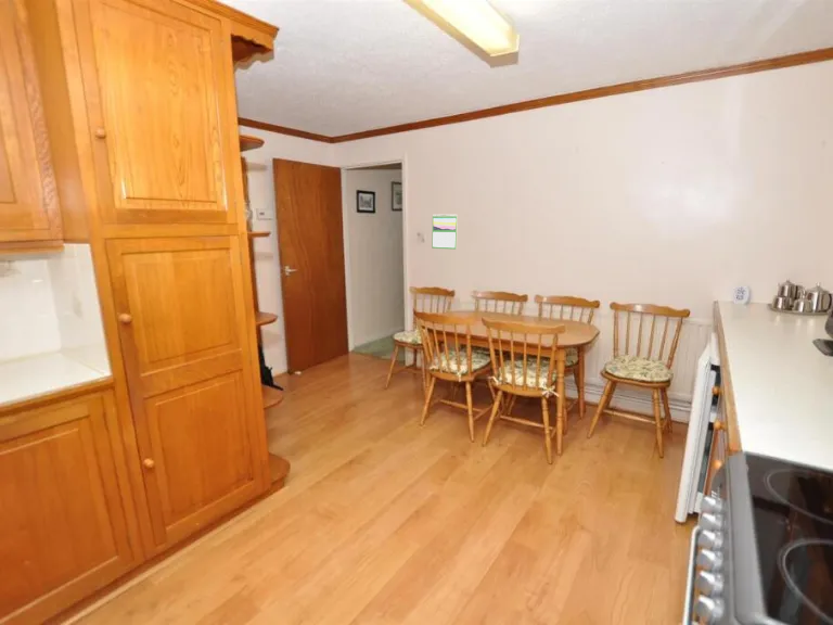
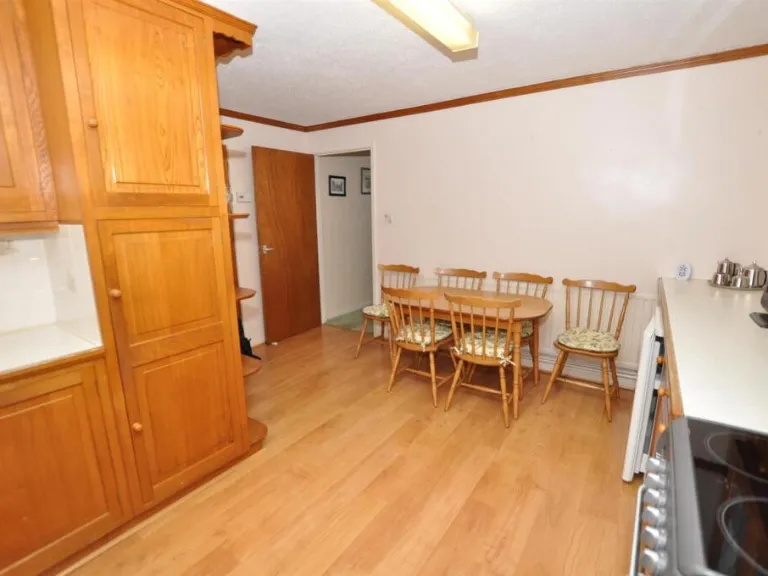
- calendar (444, 231)
